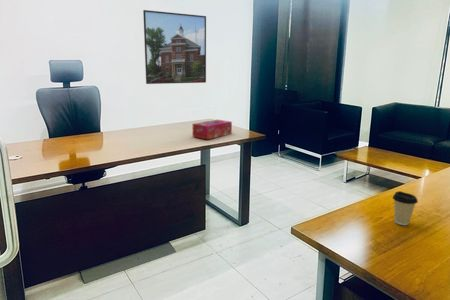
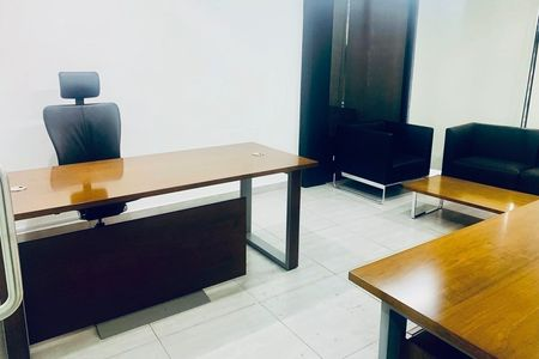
- coffee cup (403, 208)
- tissue box (212, 129)
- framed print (176, 49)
